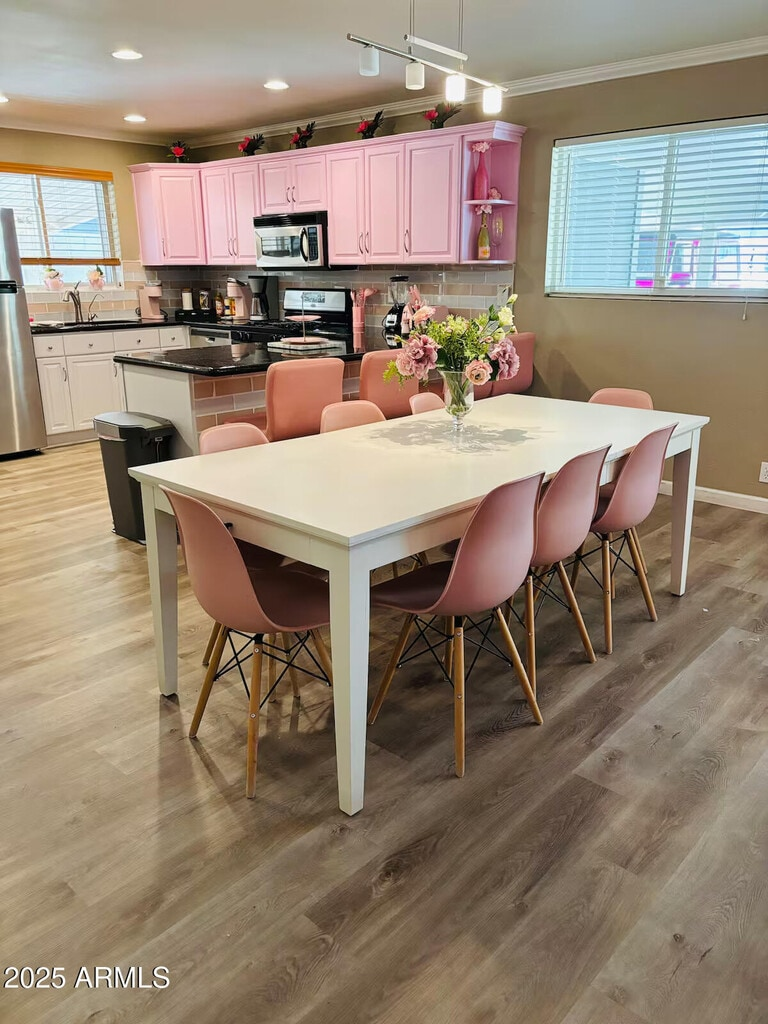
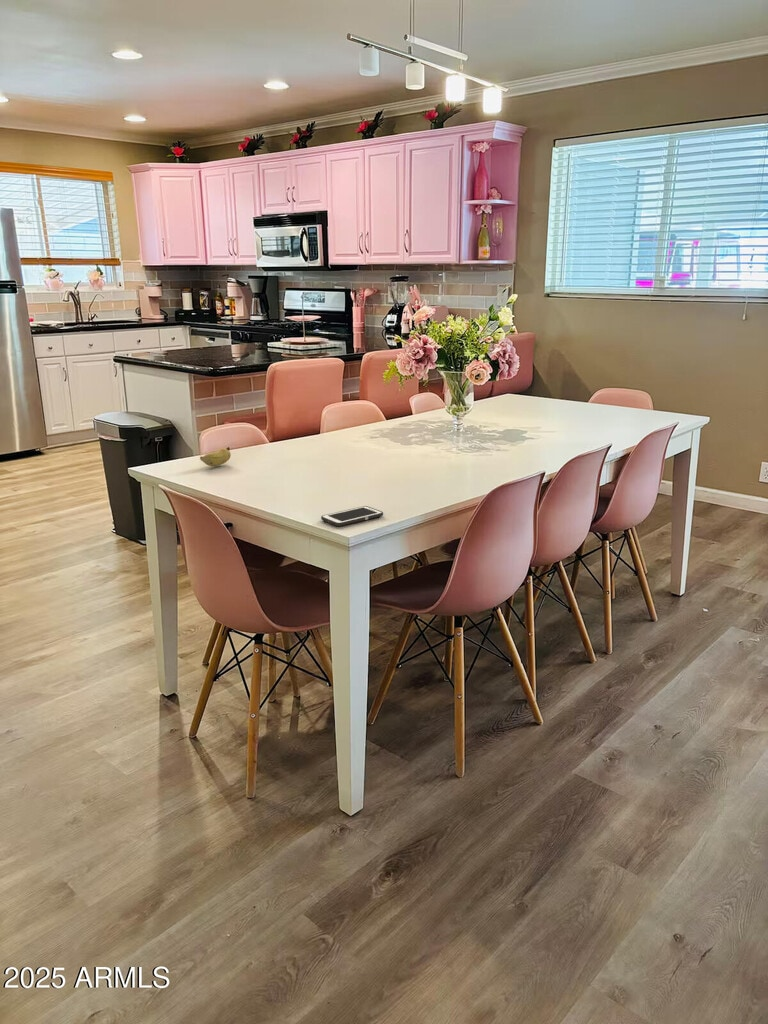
+ banana (217, 457)
+ cell phone (352, 515)
